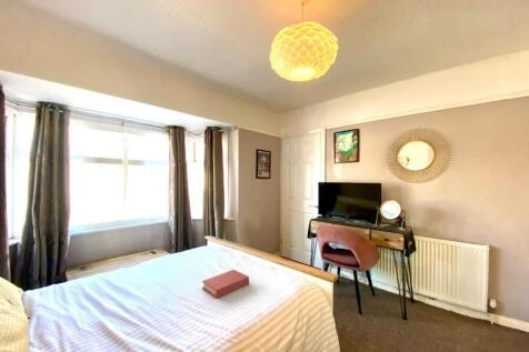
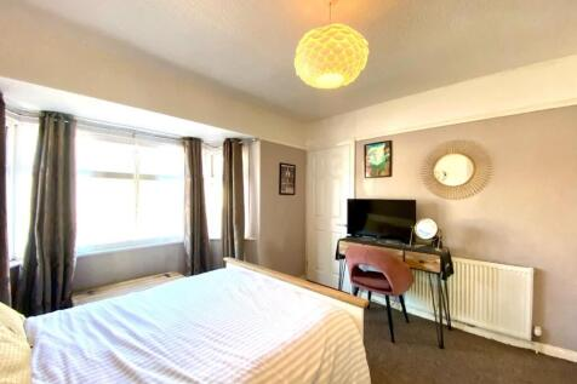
- book (226, 282)
